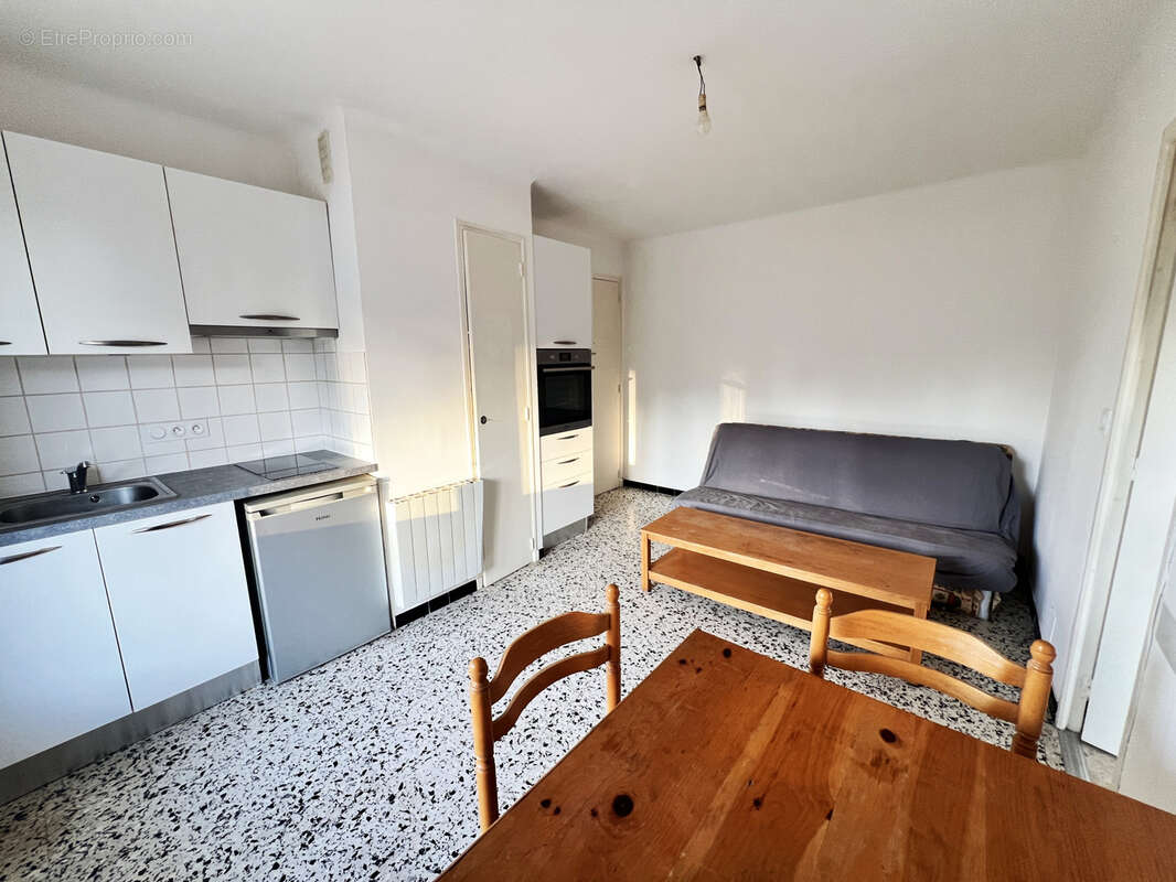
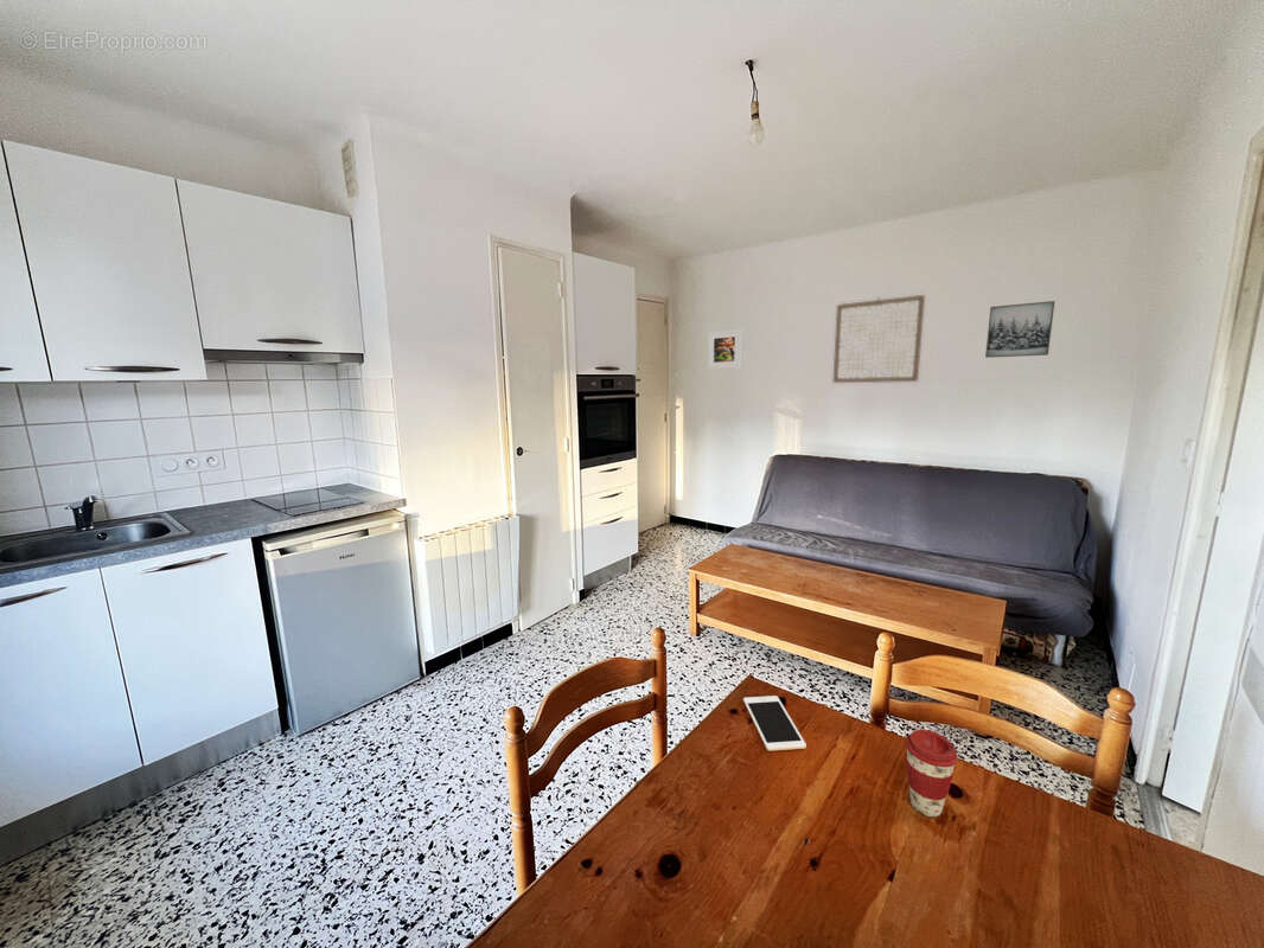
+ coffee cup (928, 774)
+ wall art (1019, 329)
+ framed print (724, 350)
+ wall art (875, 339)
+ cell phone (772, 720)
